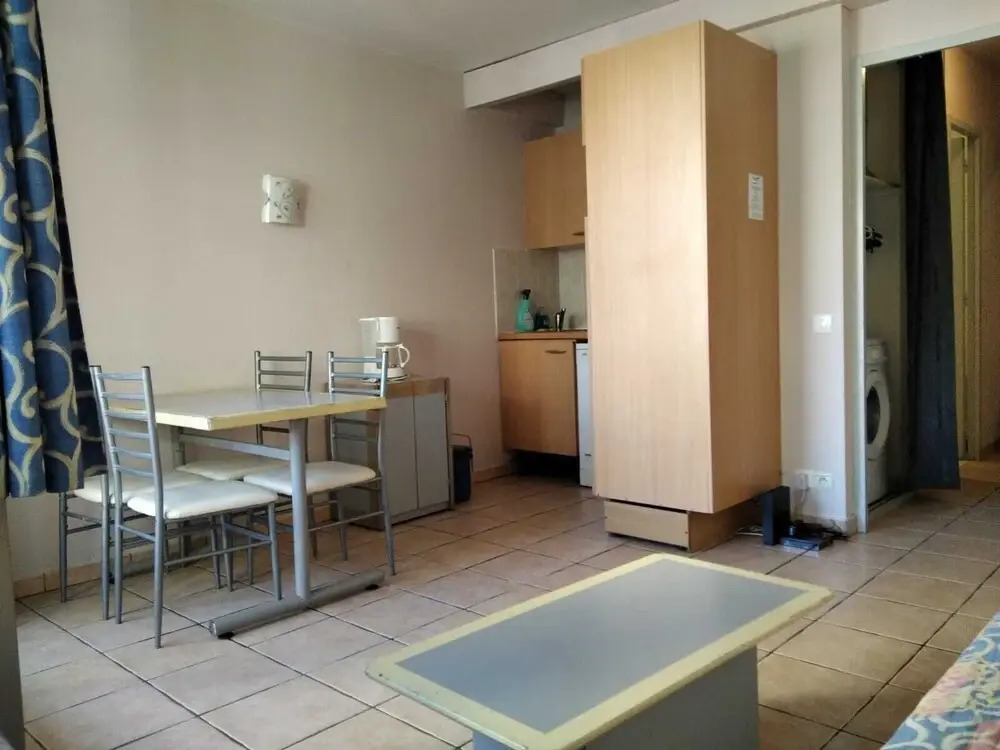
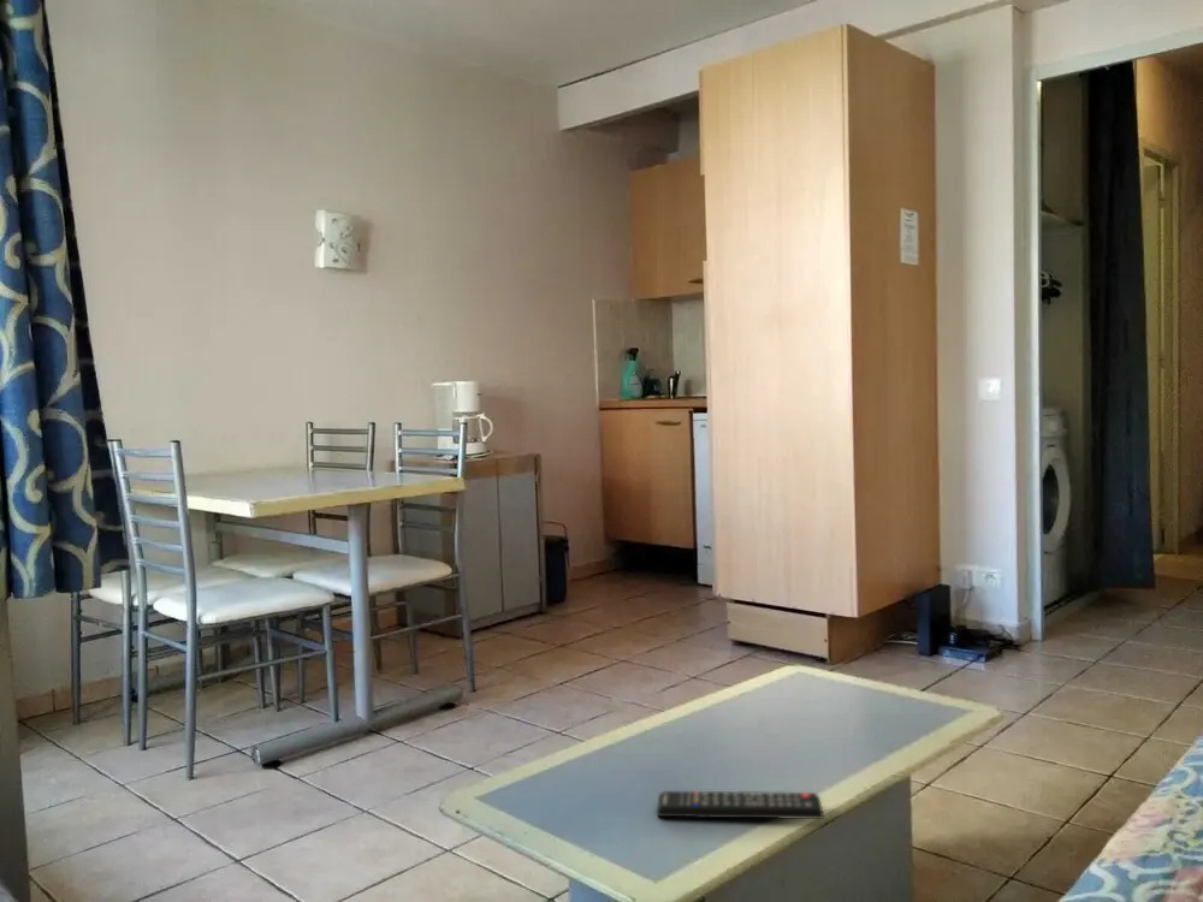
+ remote control (739, 806)
